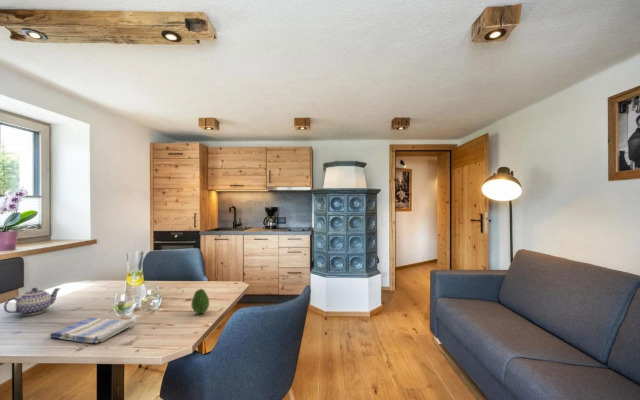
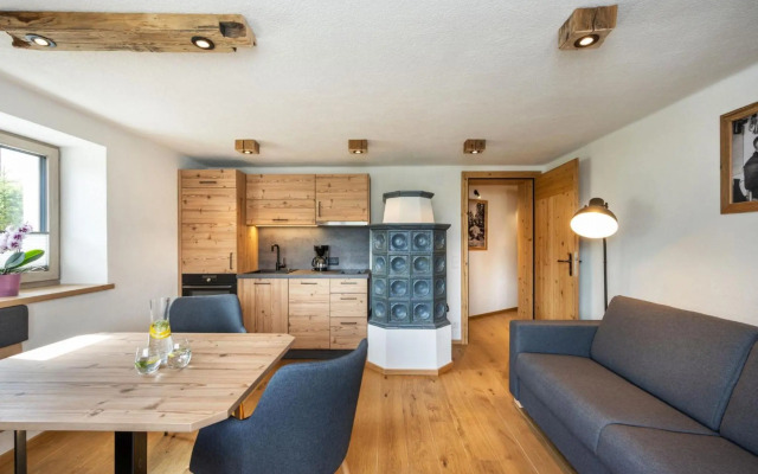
- teapot (34, 300)
- dish towel (94, 328)
- fruit (200, 301)
